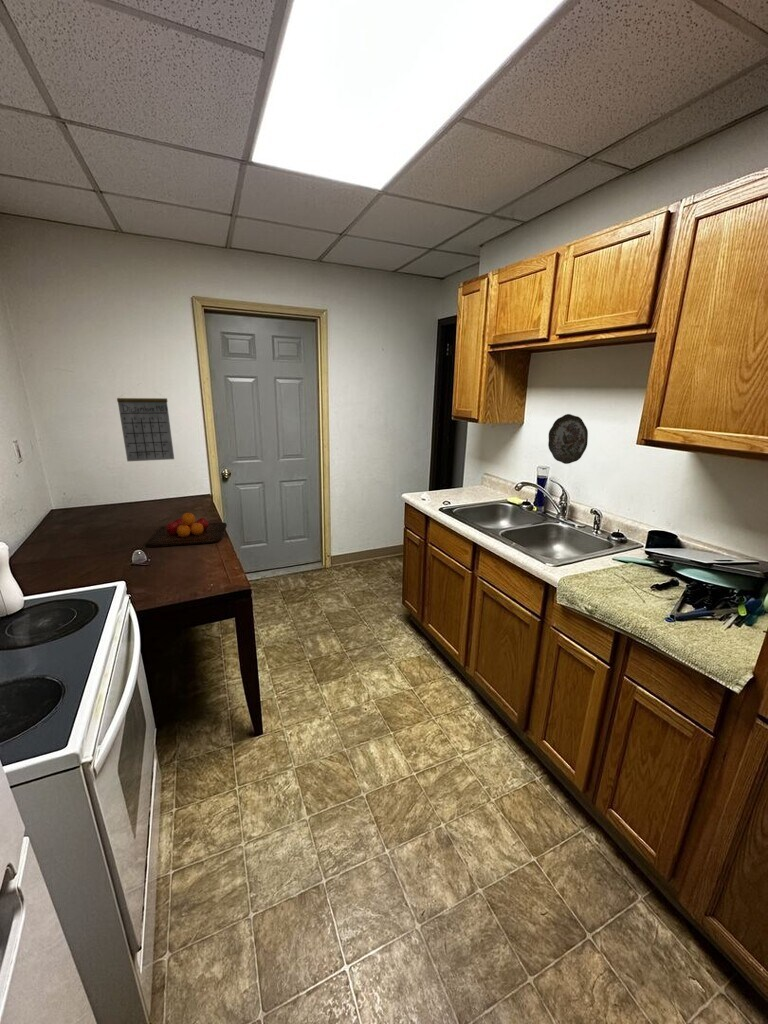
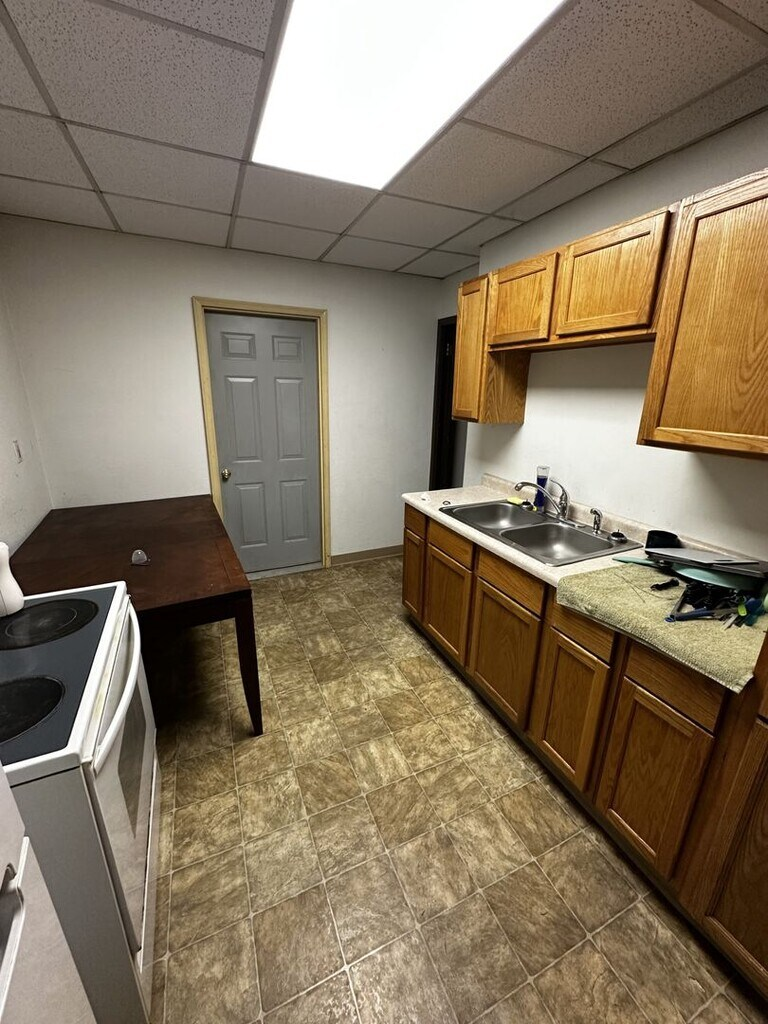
- decorative plate (568, 439)
- chopping board (188, 523)
- calendar (146, 422)
